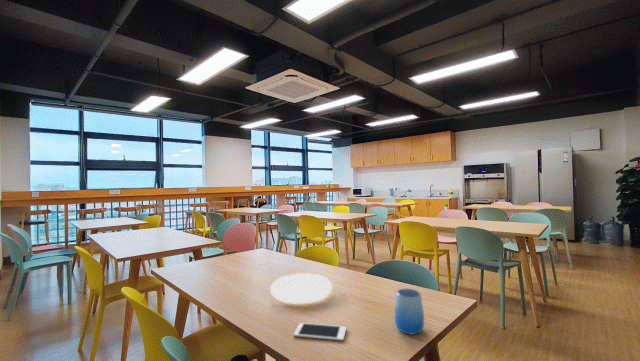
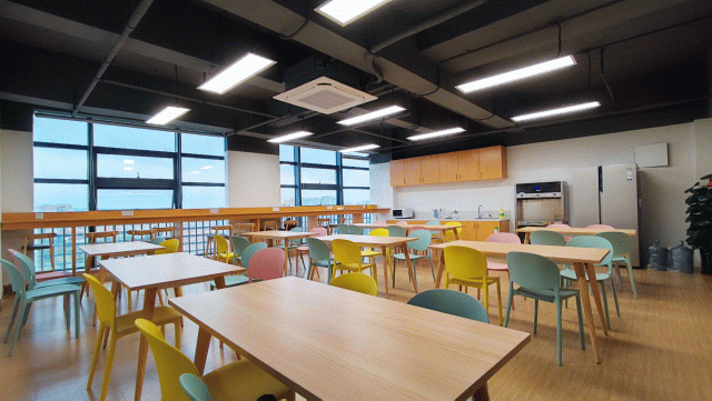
- cell phone (320, 331)
- plate (301, 287)
- cup (409, 310)
